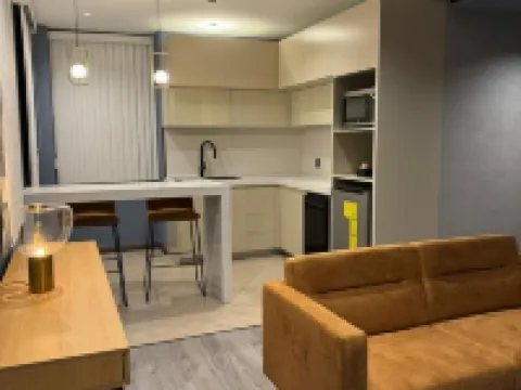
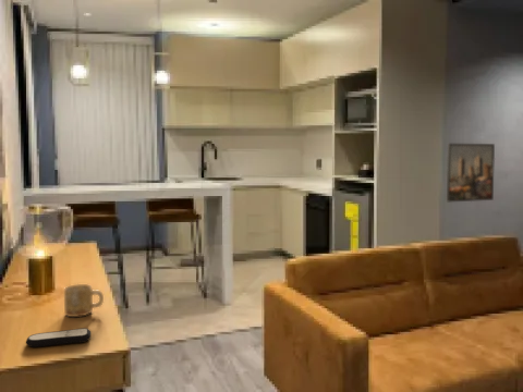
+ mug (84, 299)
+ remote control (59, 336)
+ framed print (471, 172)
